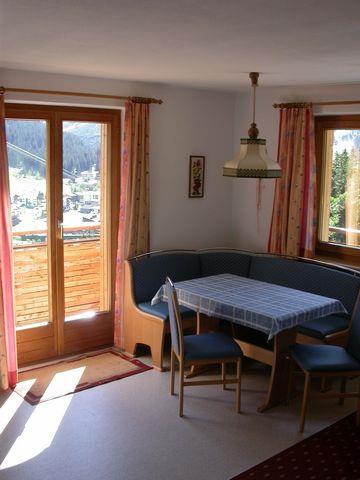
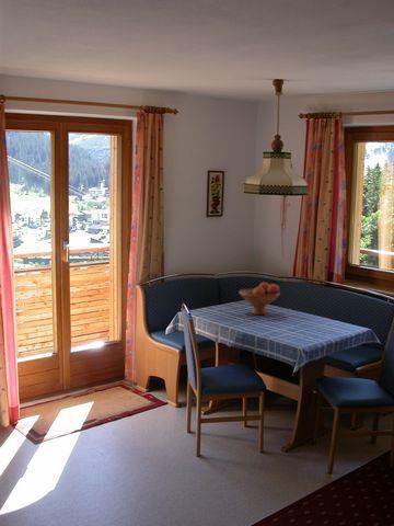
+ fruit bowl (258, 298)
